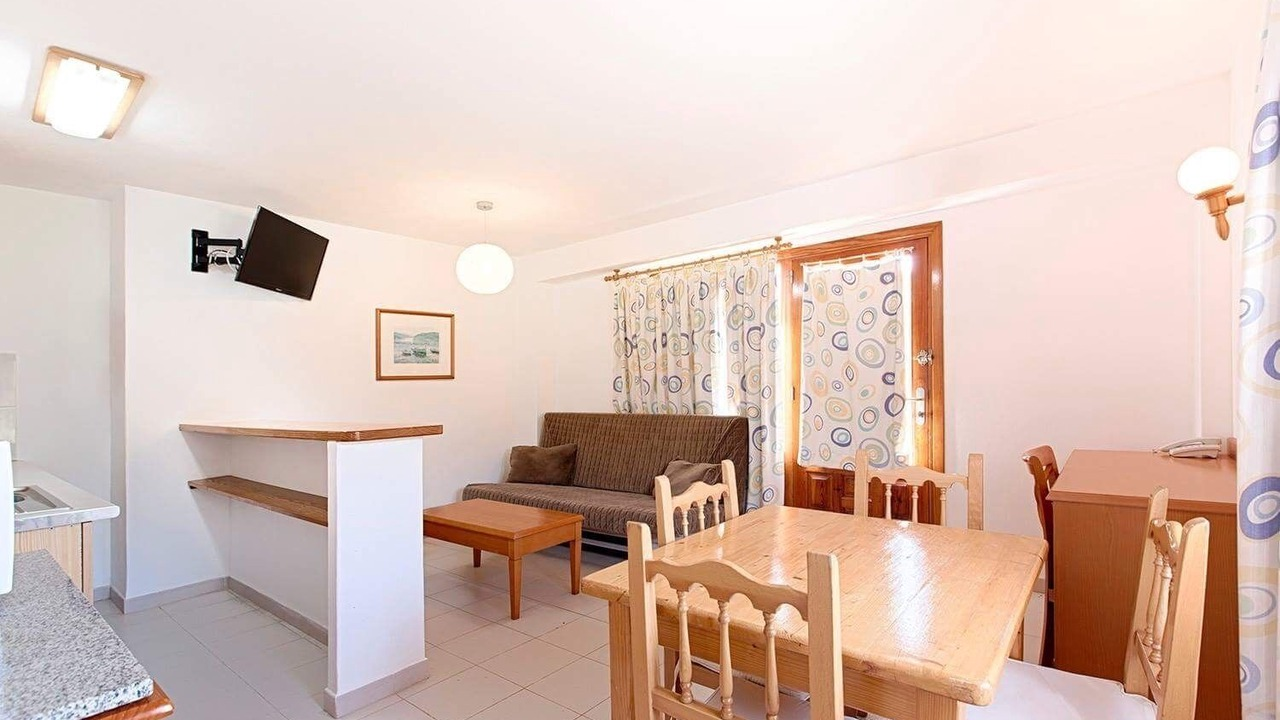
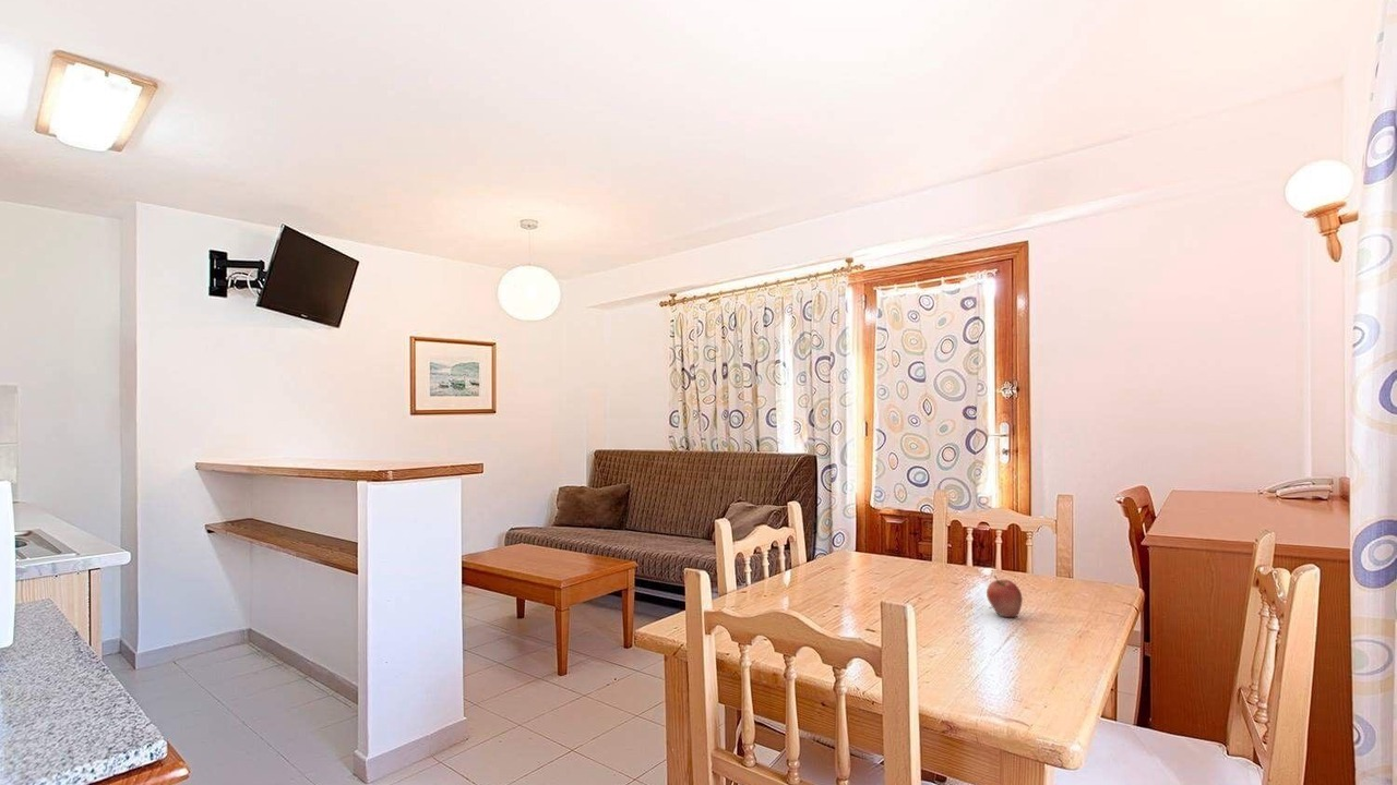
+ fruit (1003, 595)
